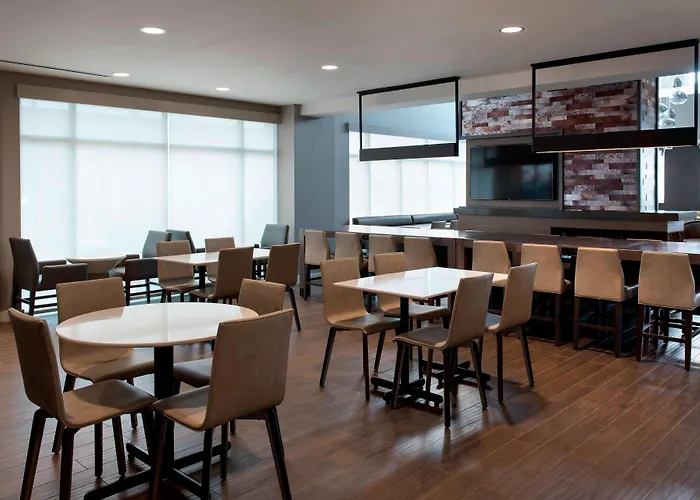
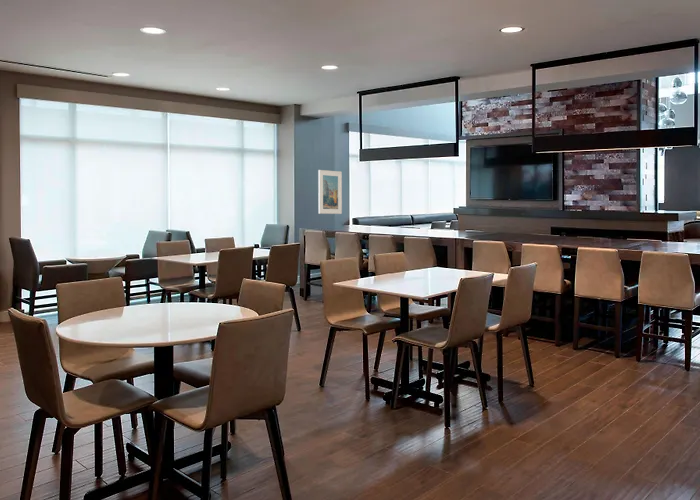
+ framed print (330, 192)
